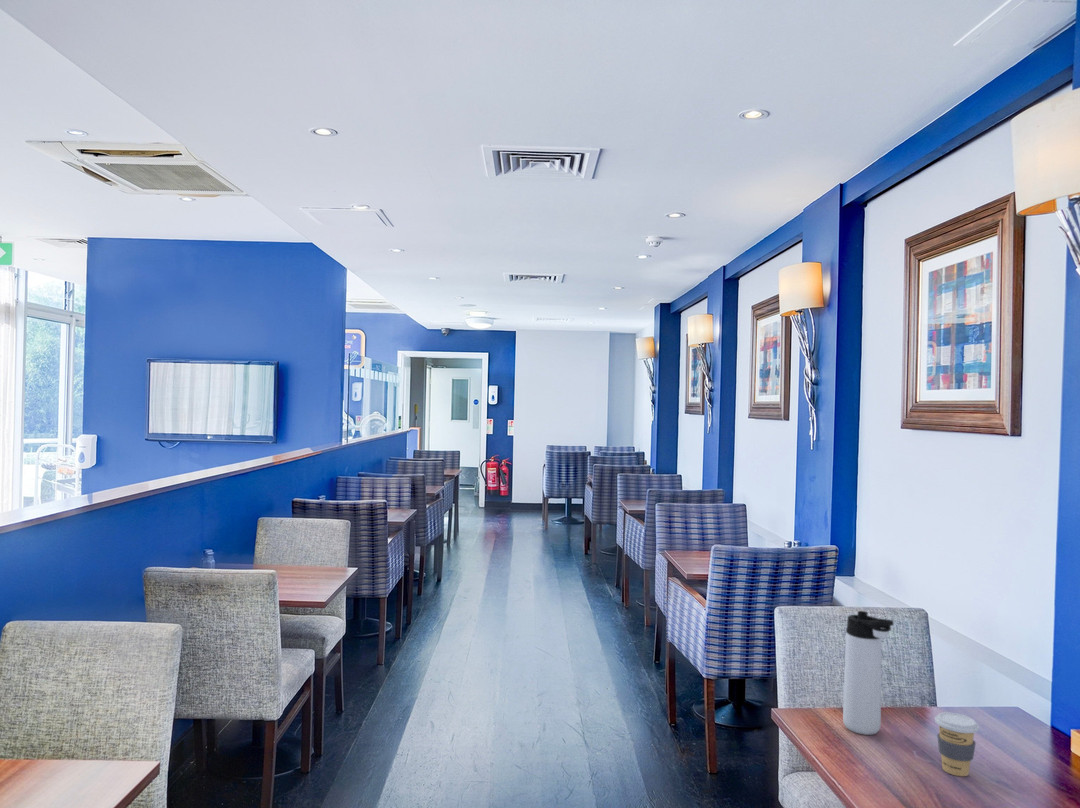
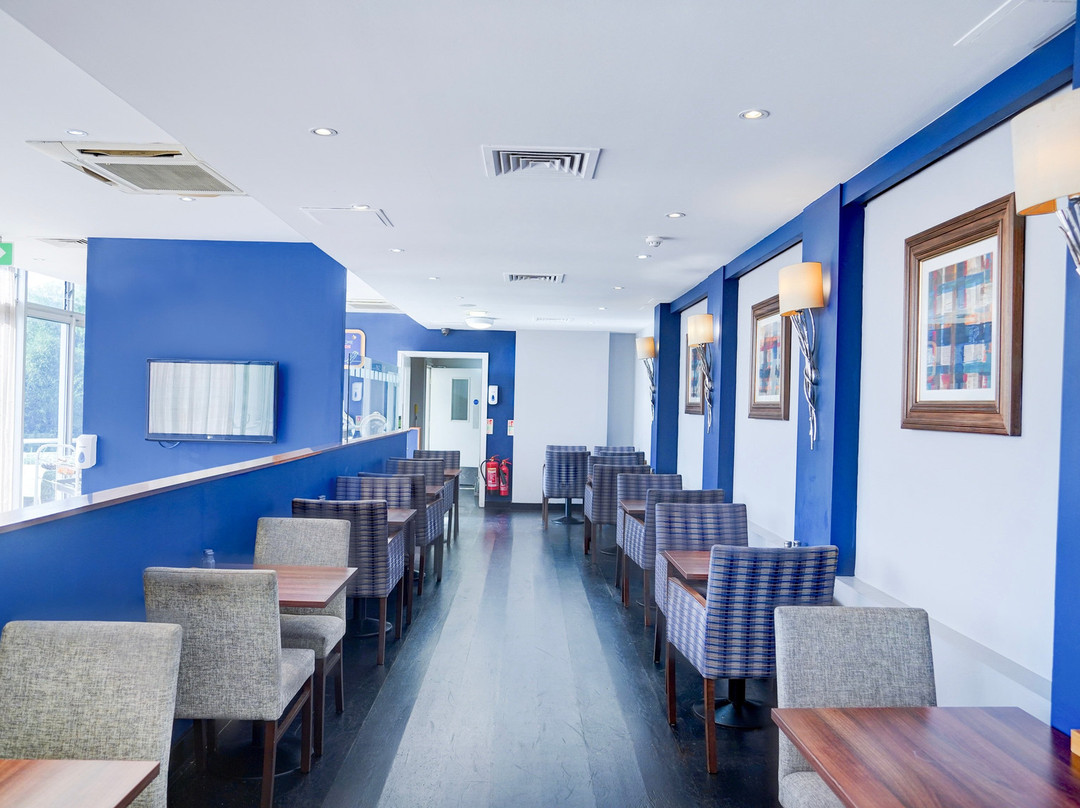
- coffee cup (956, 744)
- thermos bottle (868, 673)
